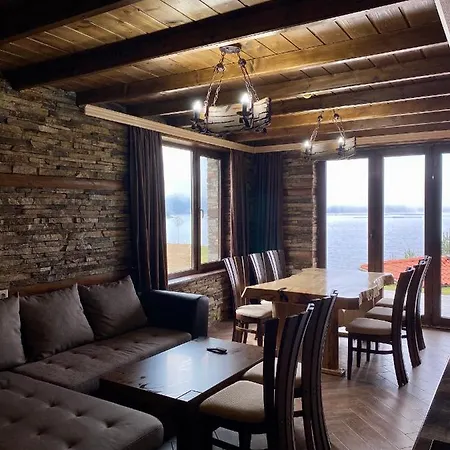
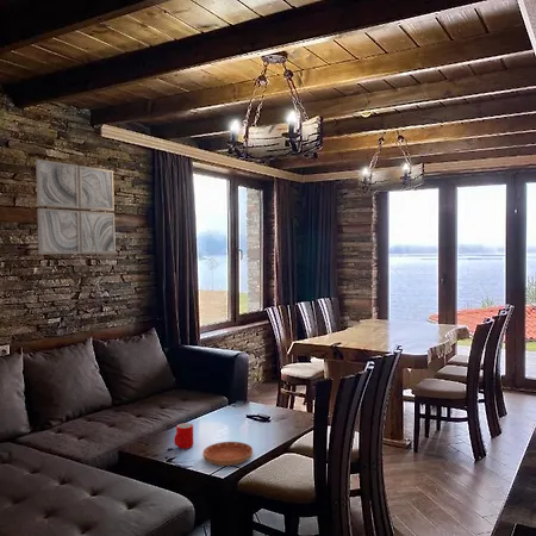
+ saucer (228, 454)
+ cup (182, 437)
+ wall art (77, 211)
